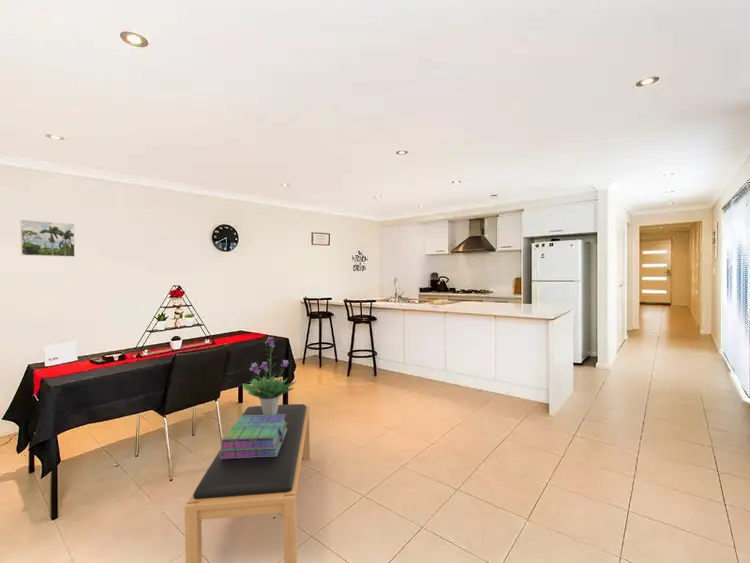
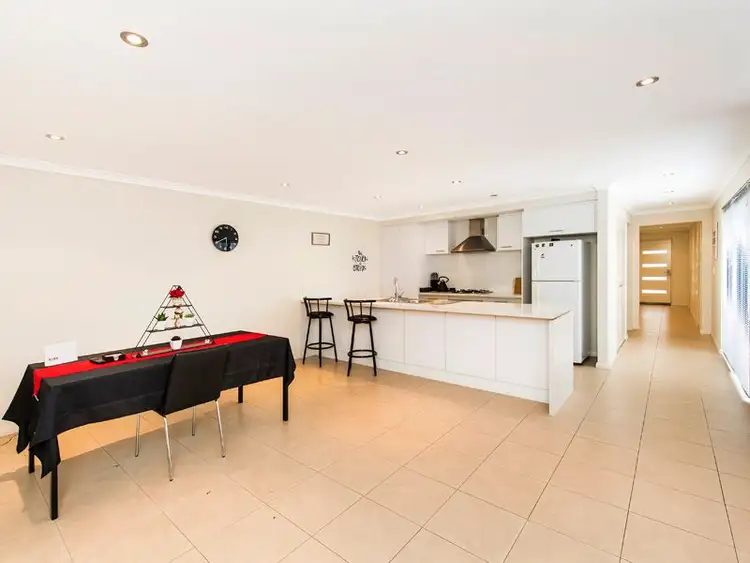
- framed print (48, 239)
- bench (264, 470)
- potted plant (269, 376)
- stack of books (256, 434)
